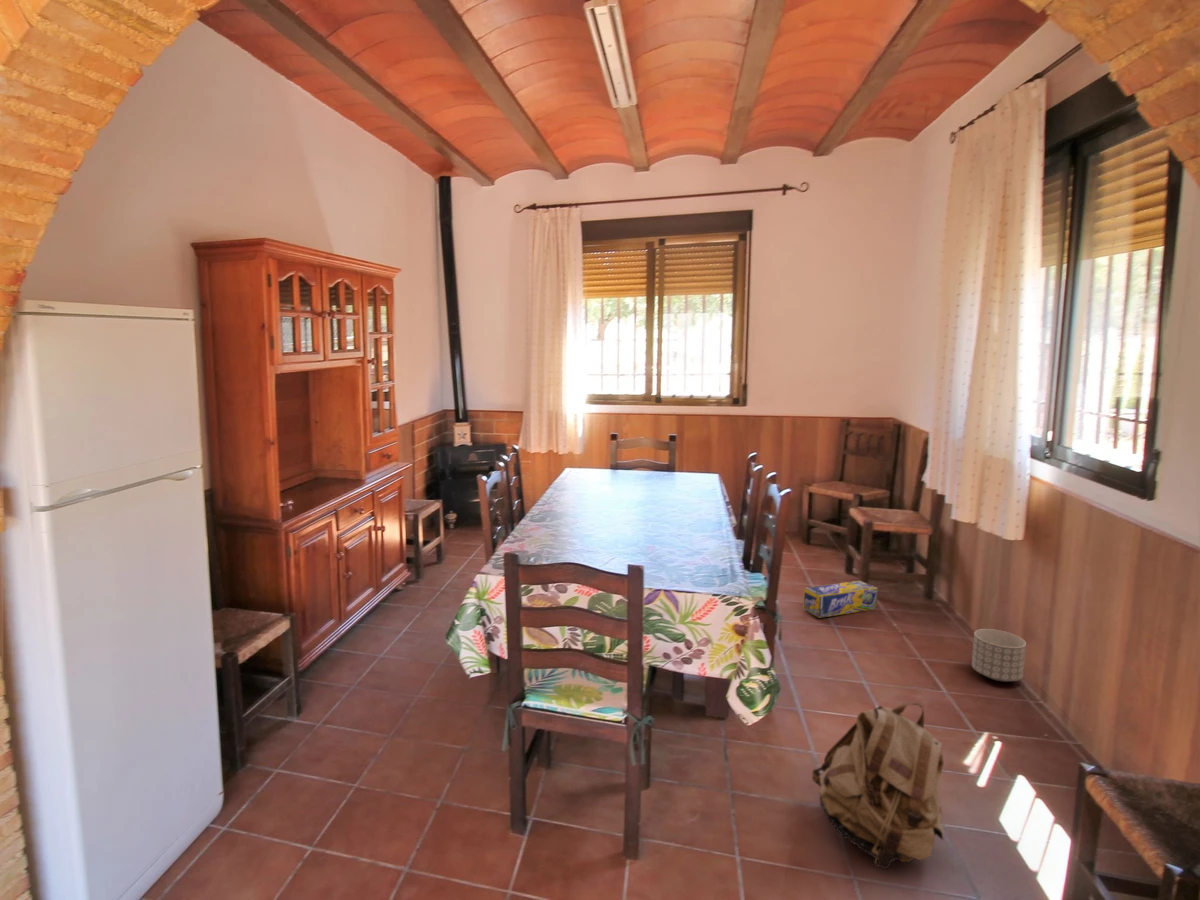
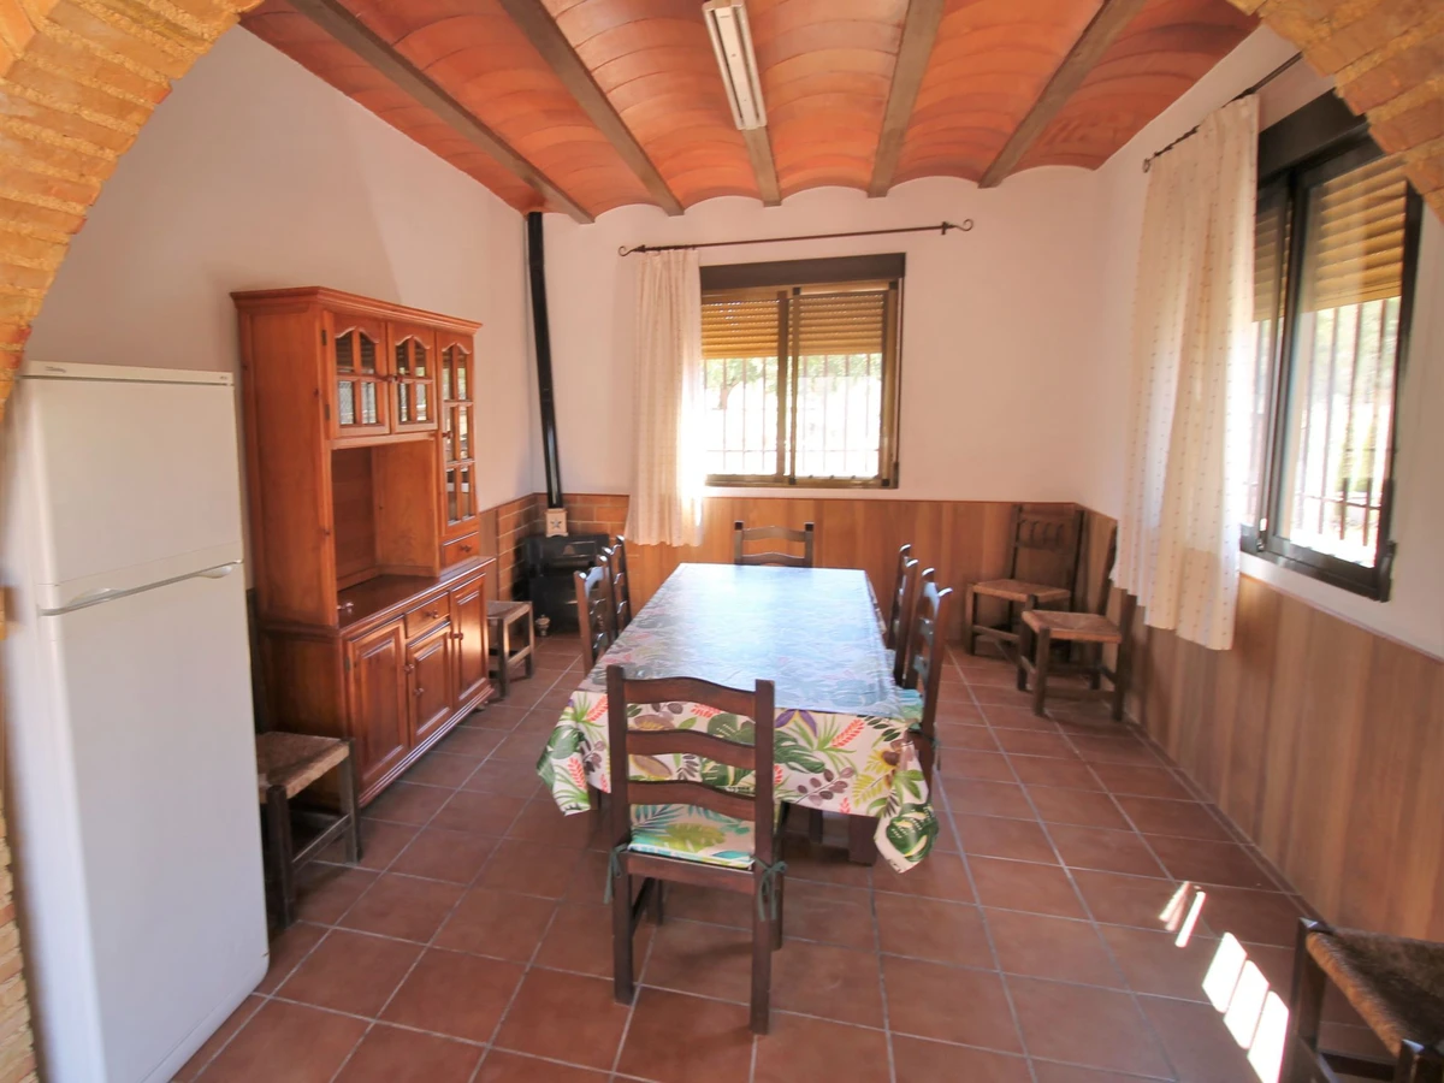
- box (840, 598)
- planter (997, 657)
- backpack (877, 767)
